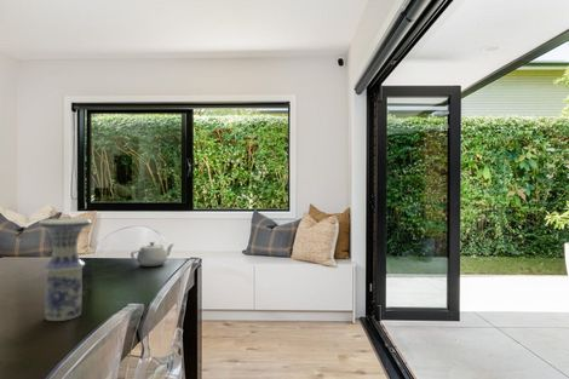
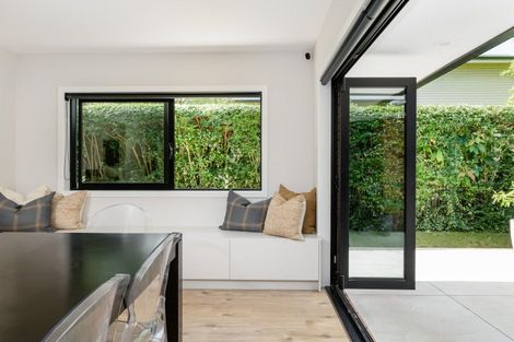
- vase (65, 268)
- teapot (153, 253)
